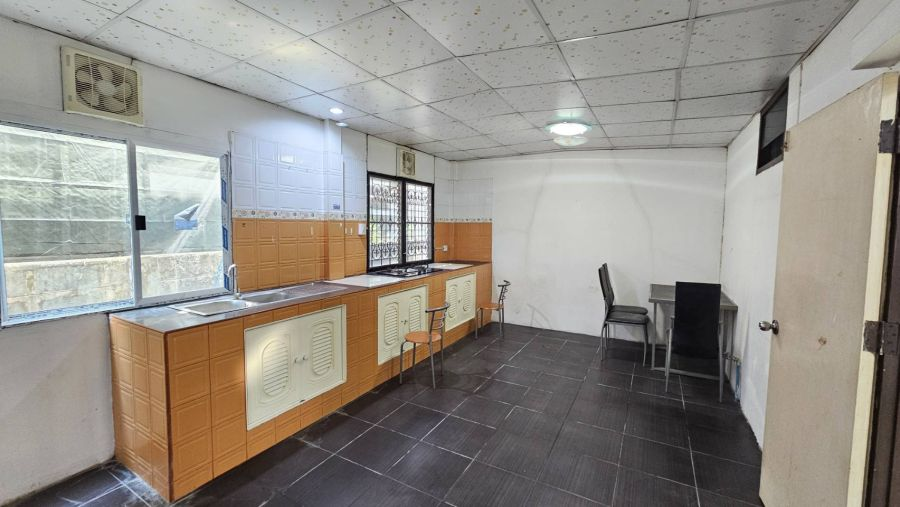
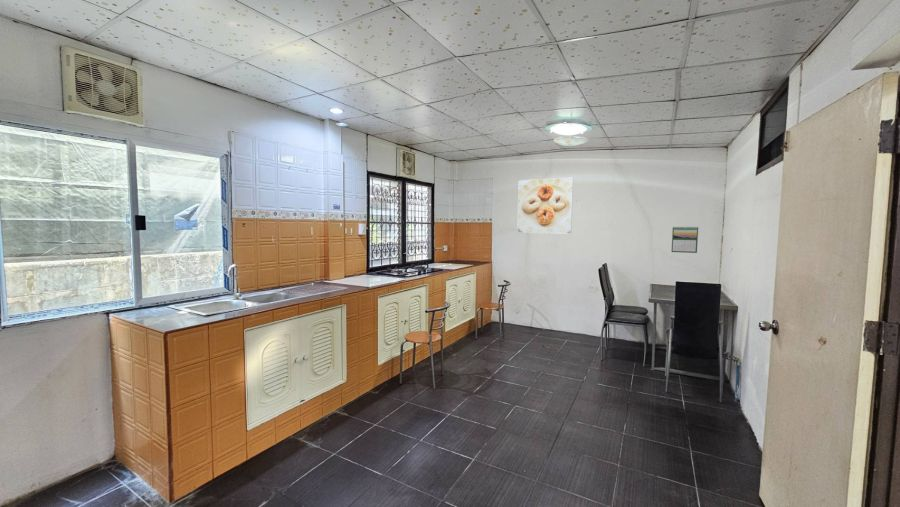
+ calendar (684, 239)
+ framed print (544, 206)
